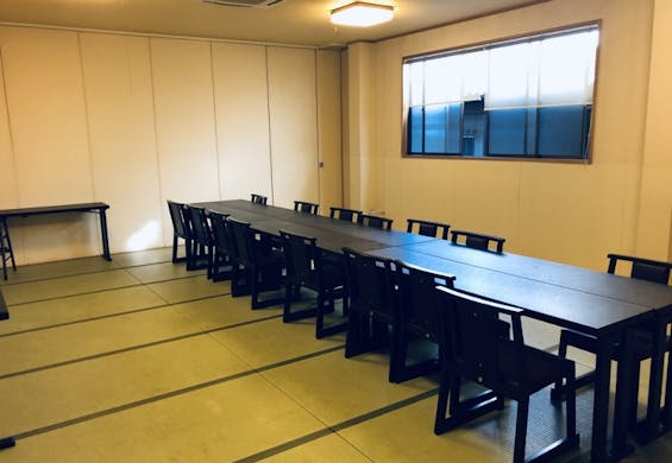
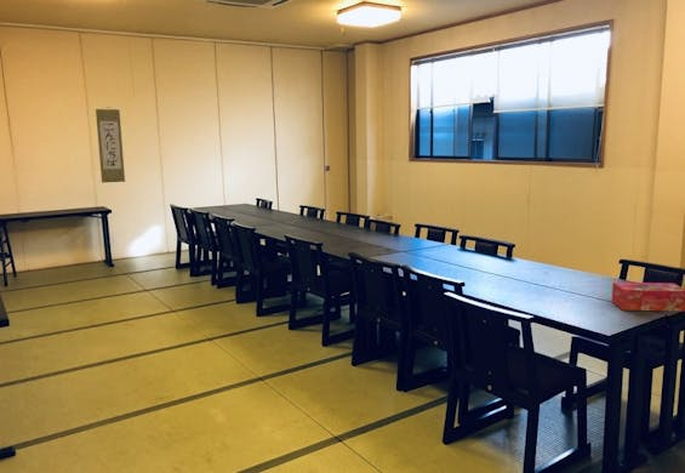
+ wall scroll (110, 144)
+ tissue box (649, 296)
